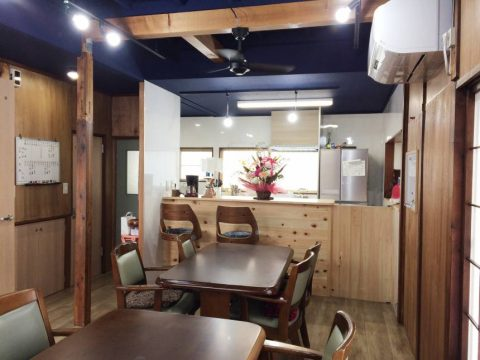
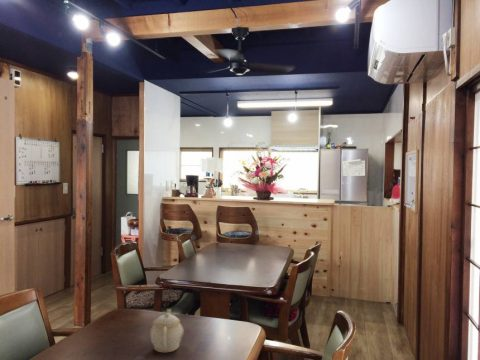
+ teapot (166, 330)
